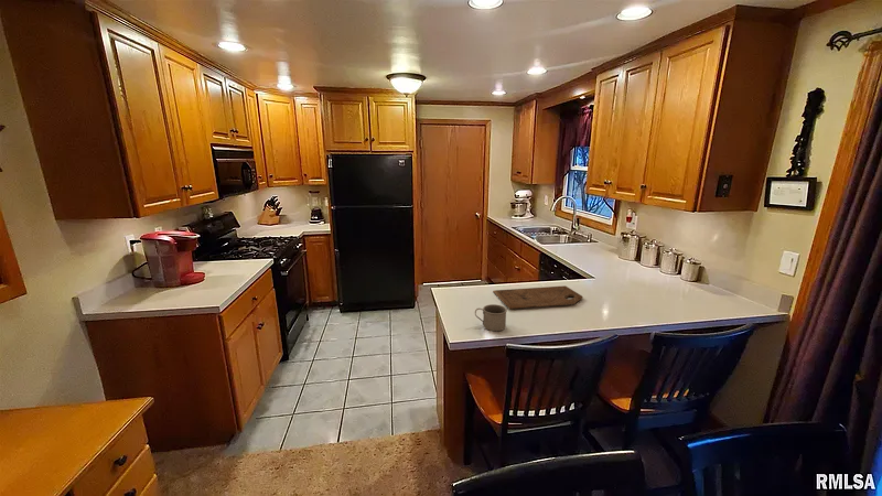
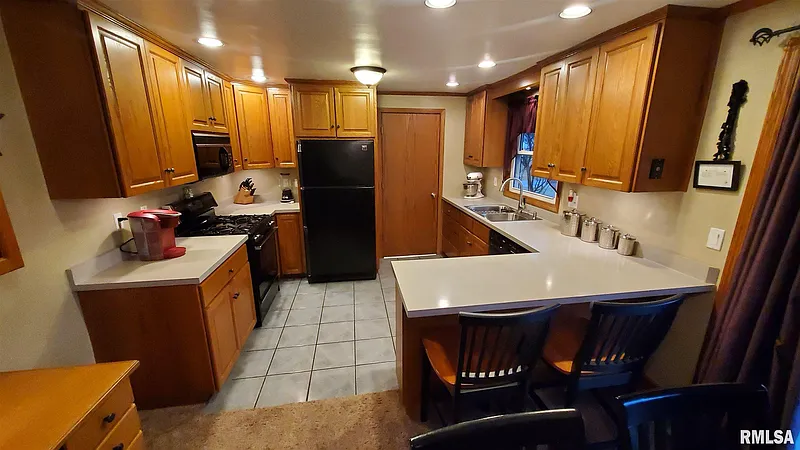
- mug (492, 317)
- cutting board (539, 295)
